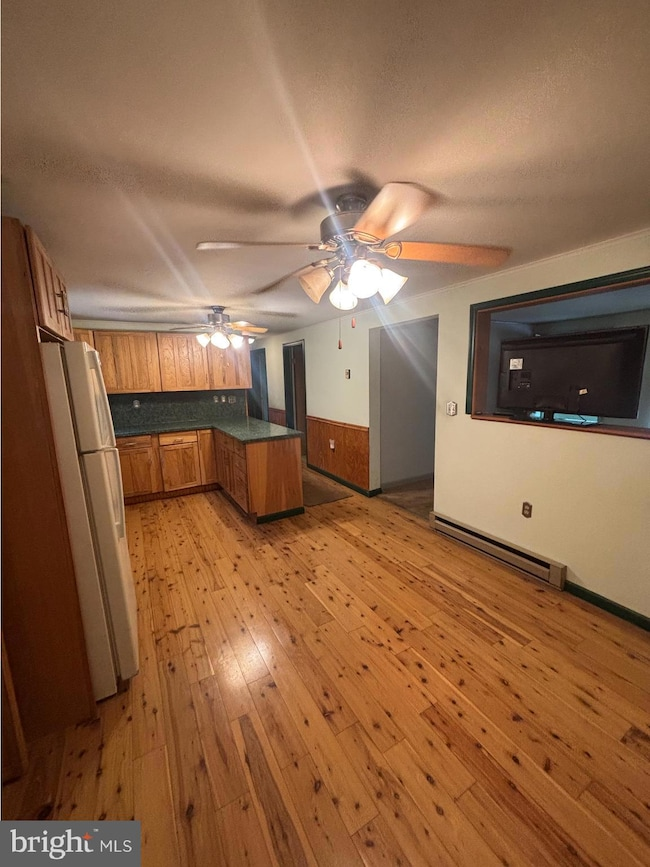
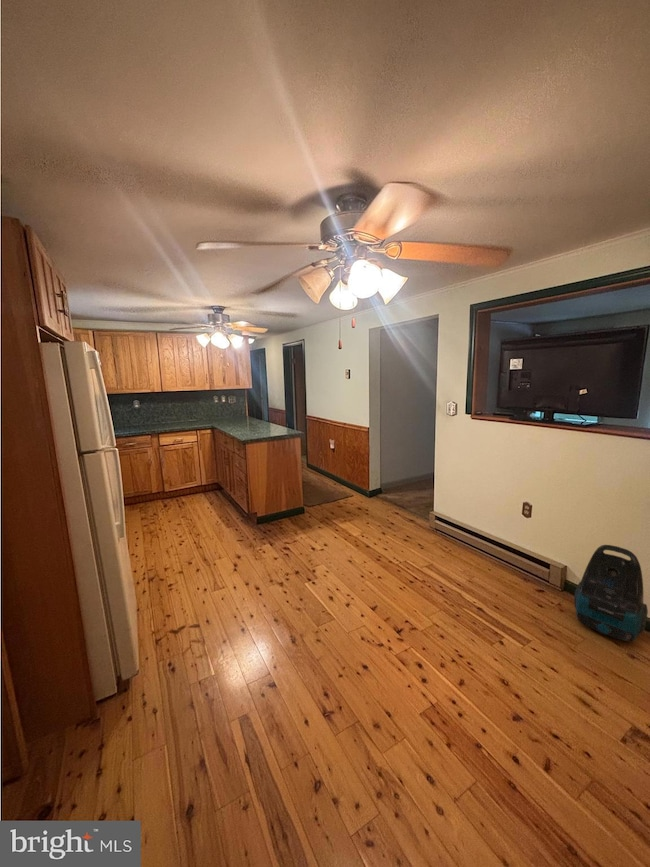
+ vacuum cleaner (609, 589)
